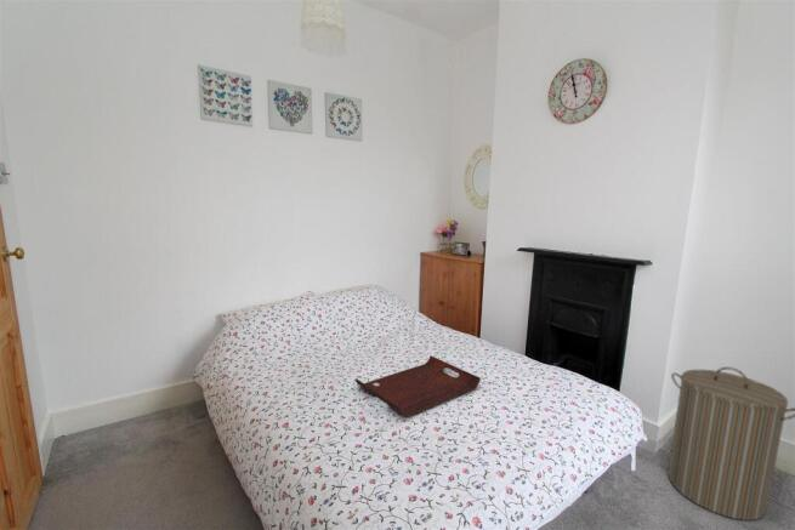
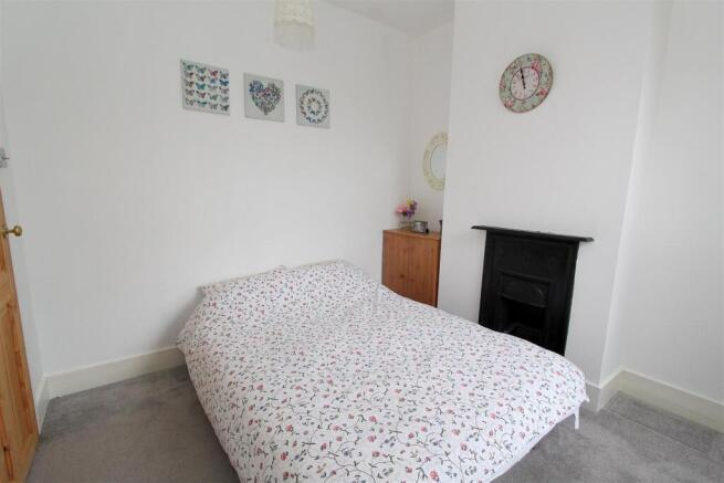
- laundry hamper (723, 431)
- serving tray (418, 382)
